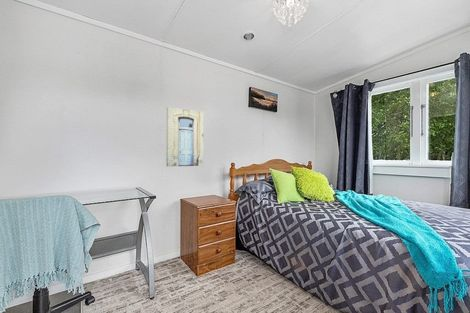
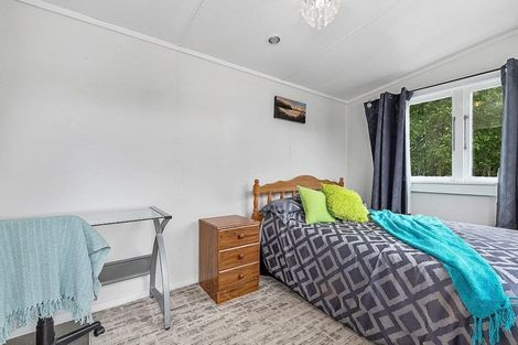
- wall art (185, 138)
